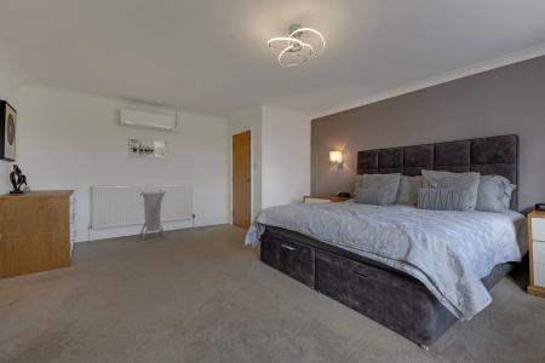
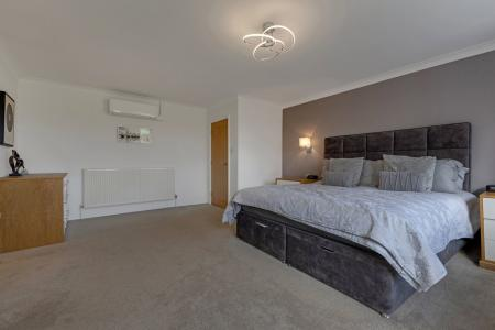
- laundry hamper (151, 213)
